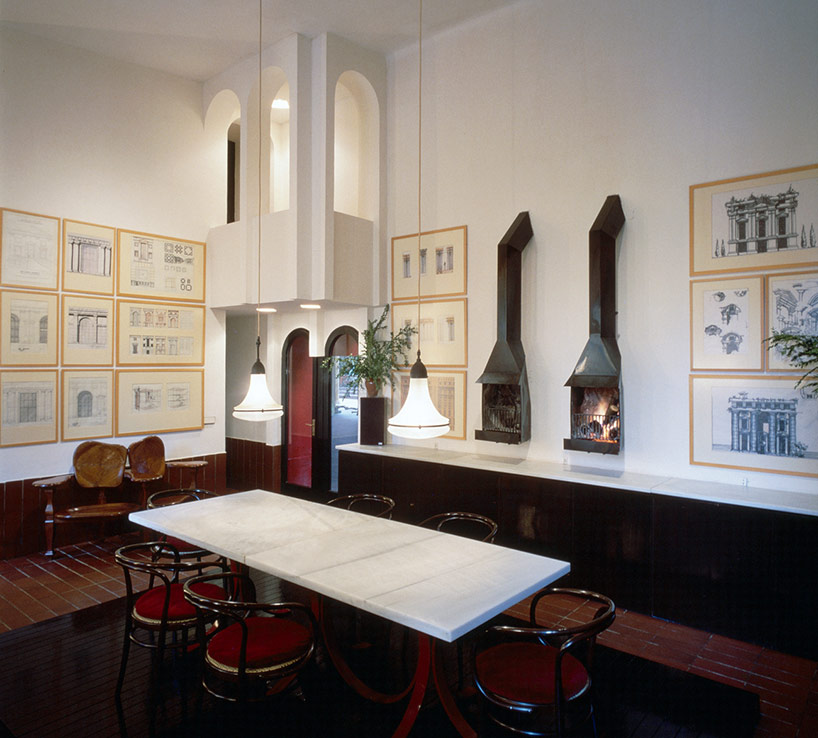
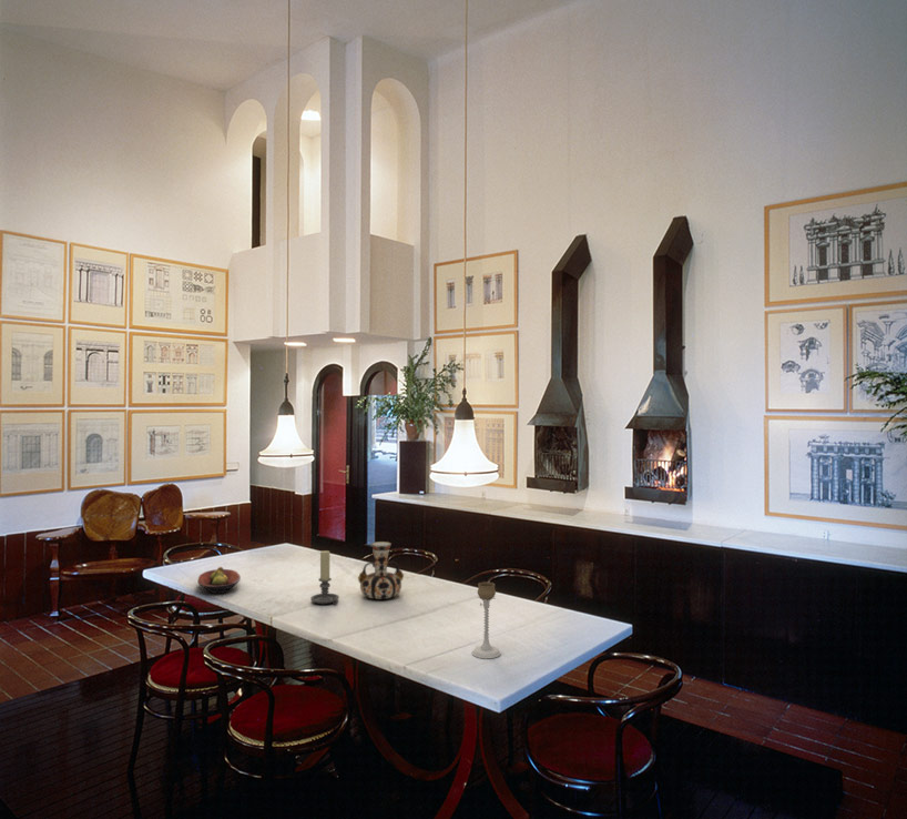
+ fruit bowl (218, 578)
+ vase (380, 569)
+ candle holder (326, 576)
+ candle holder (486, 618)
